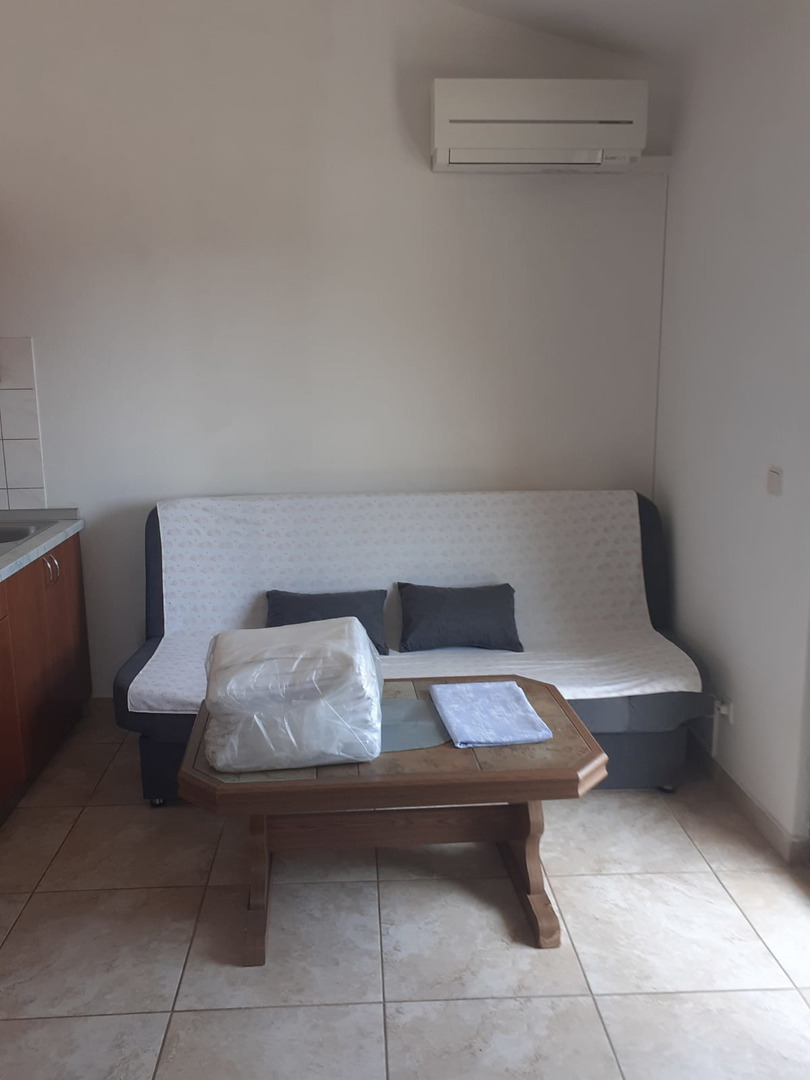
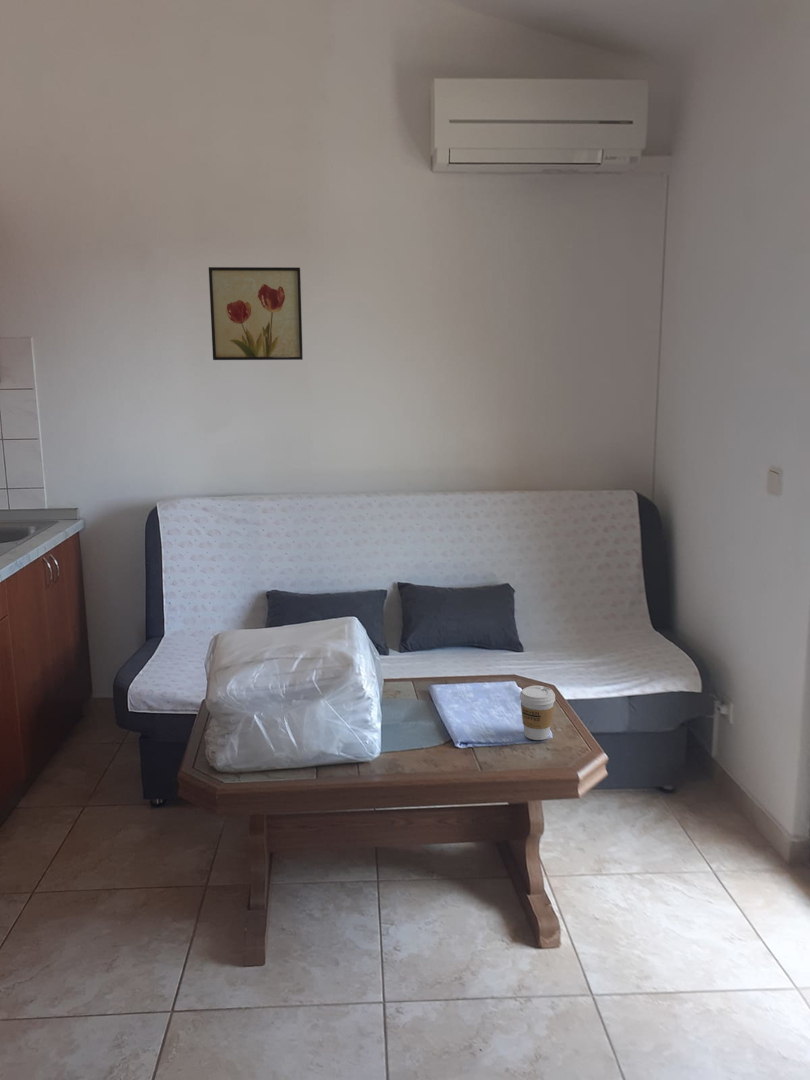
+ coffee cup (537, 712)
+ wall art (256, 314)
